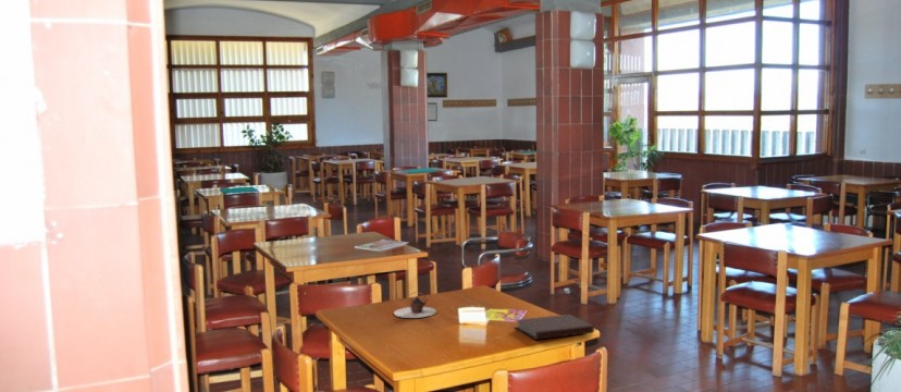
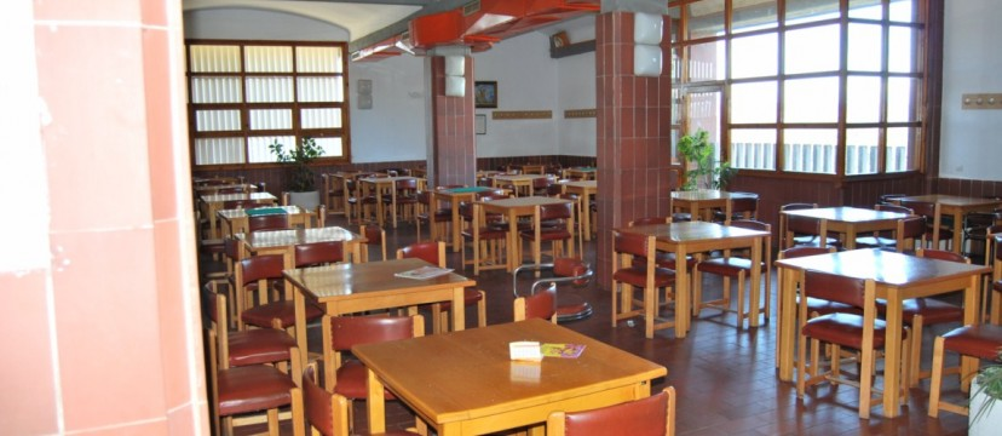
- notebook (553, 326)
- teapot (415, 302)
